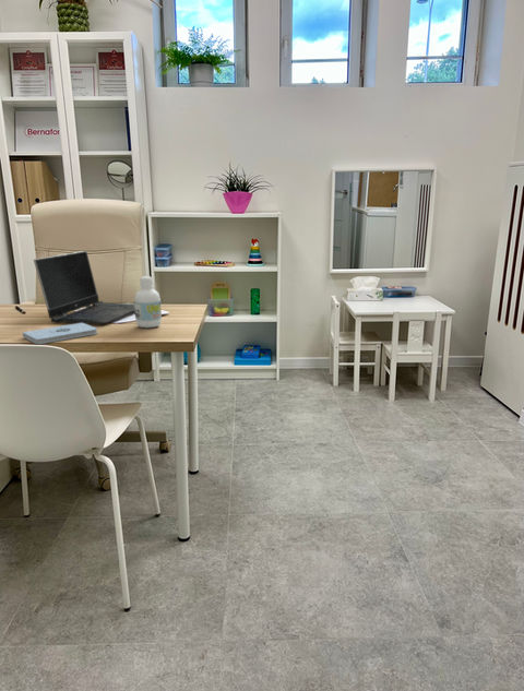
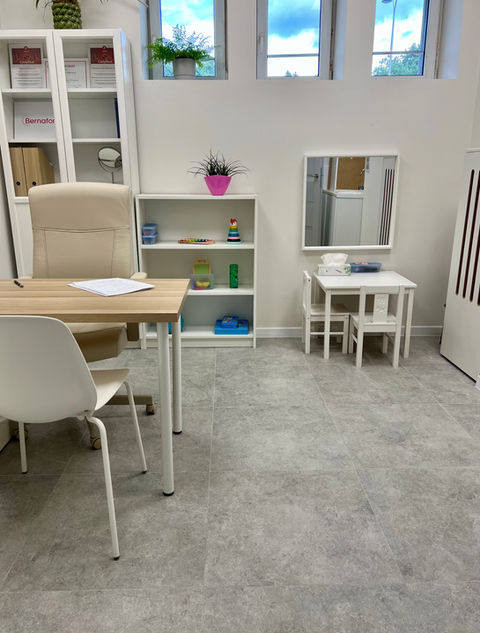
- laptop computer (94, 285)
- bottle (147, 301)
- notepad (61, 332)
